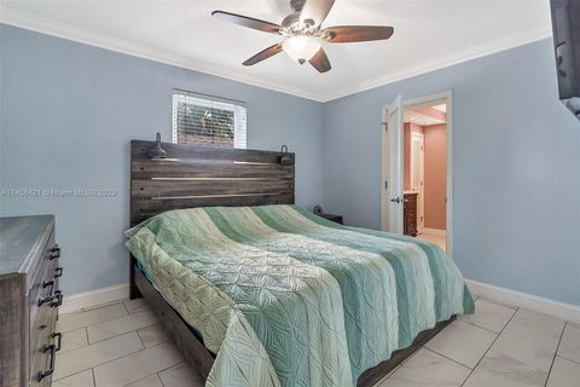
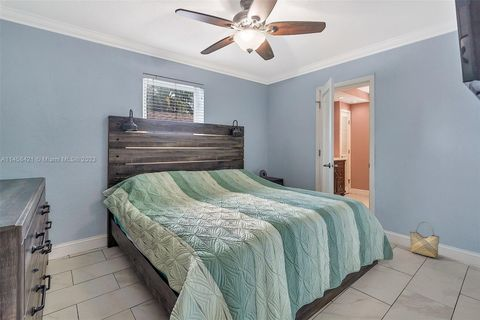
+ woven basket (423, 238)
